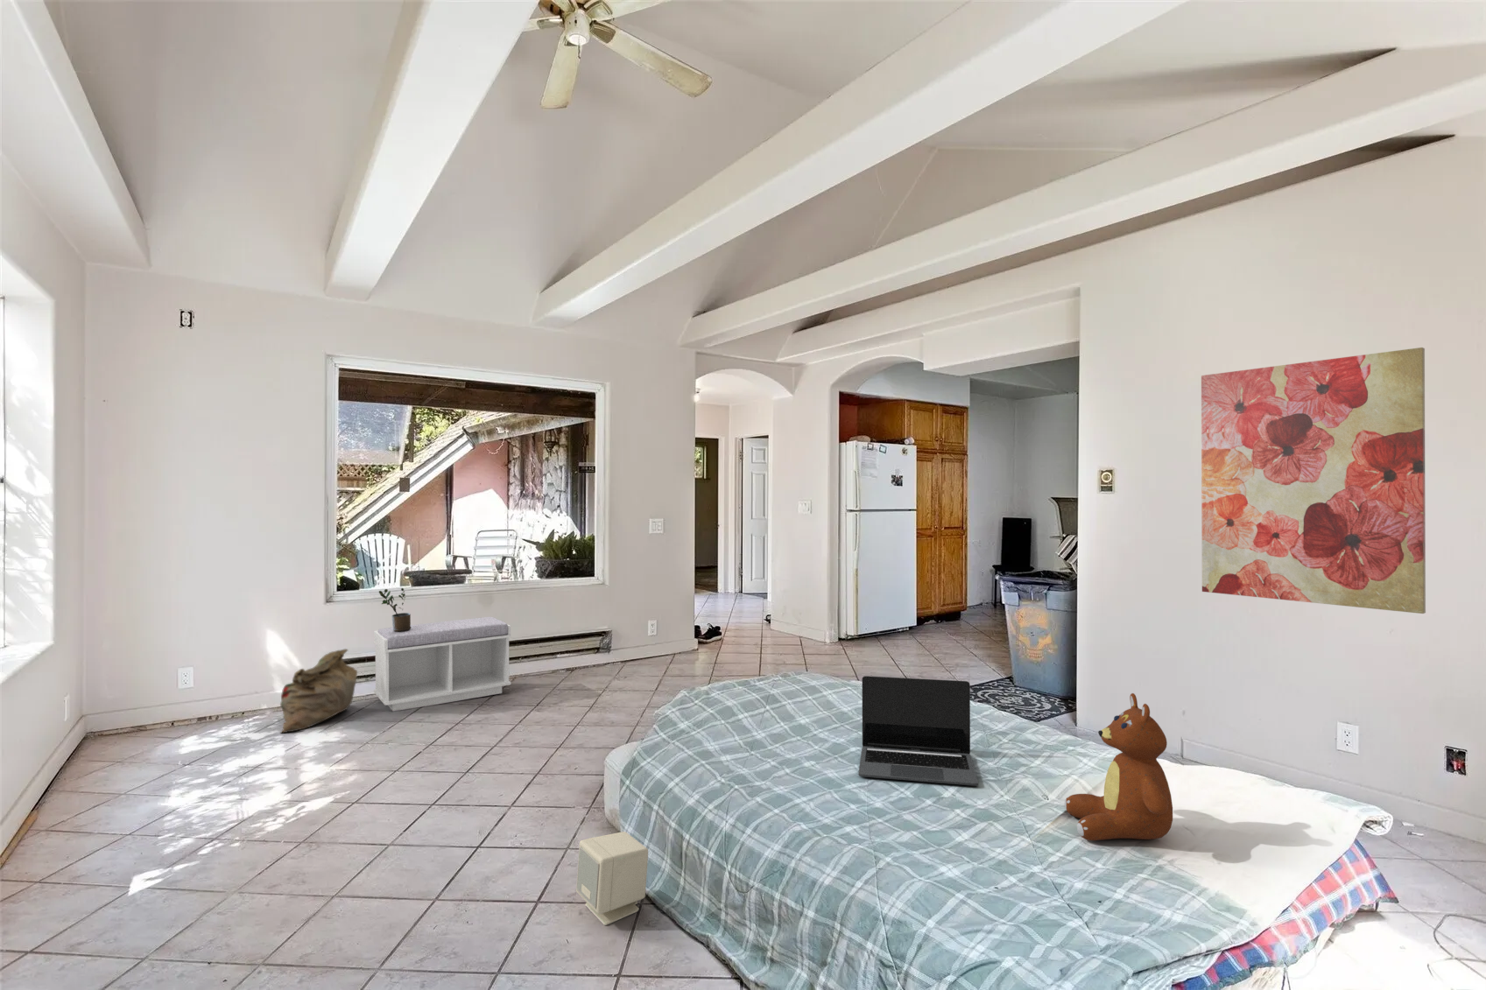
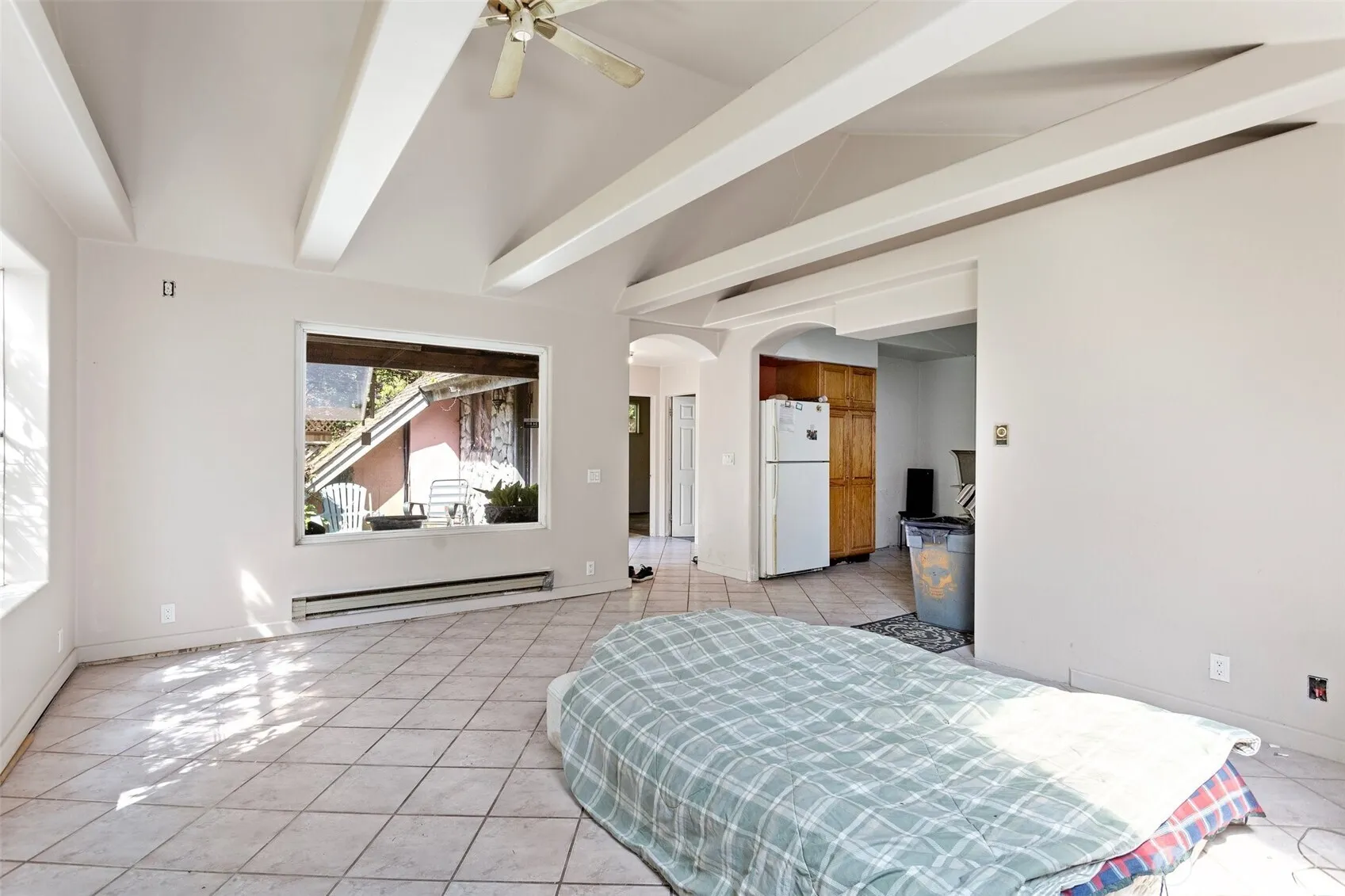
- bag (318, 687)
- teddy bear (1117, 765)
- speaker (611, 875)
- bench (443, 660)
- potted plant (394, 609)
- wall art (1301, 482)
- laptop (916, 727)
